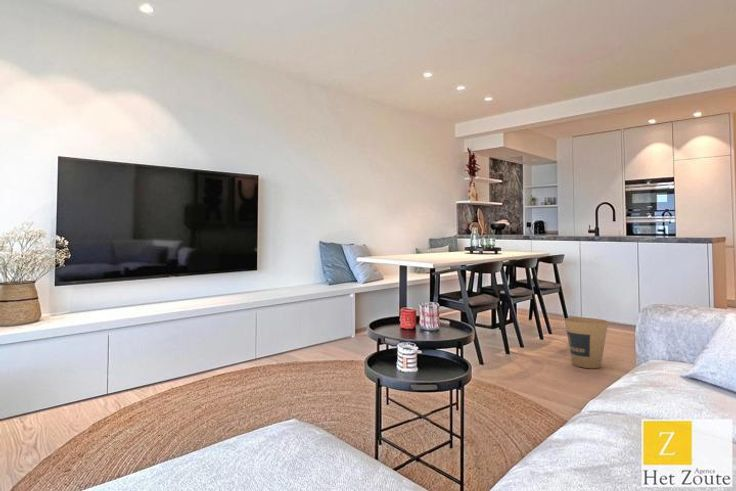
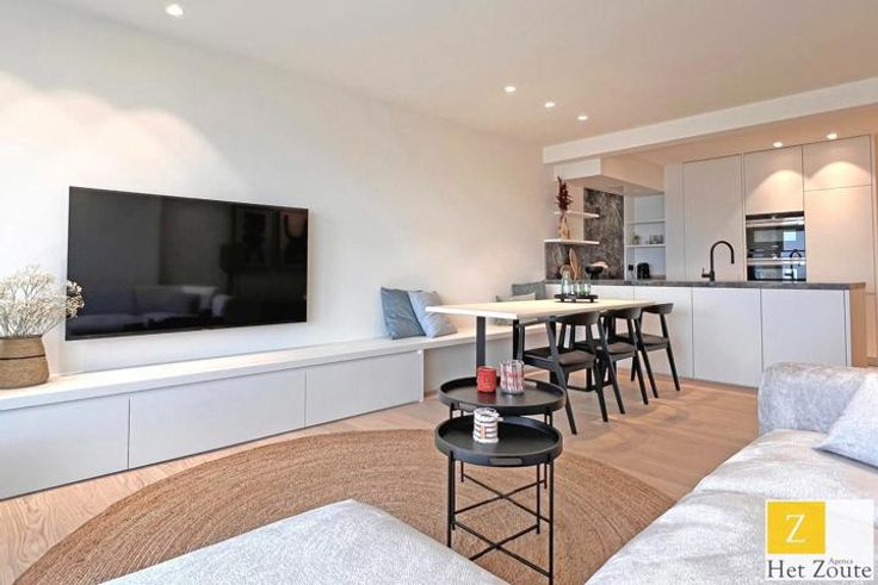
- trash can (586, 342)
